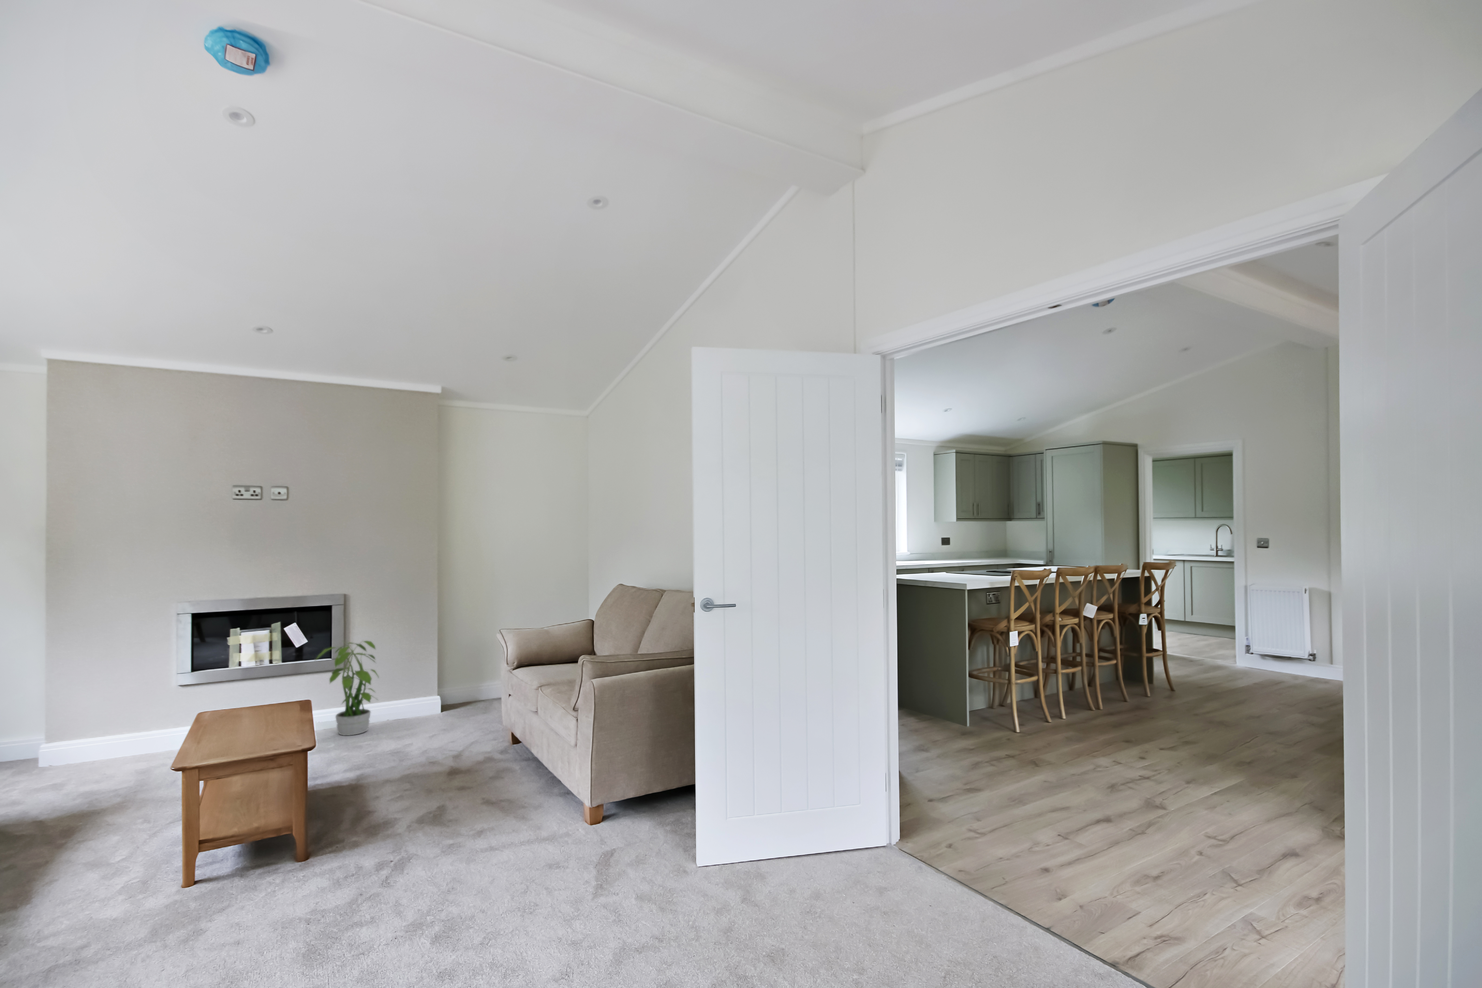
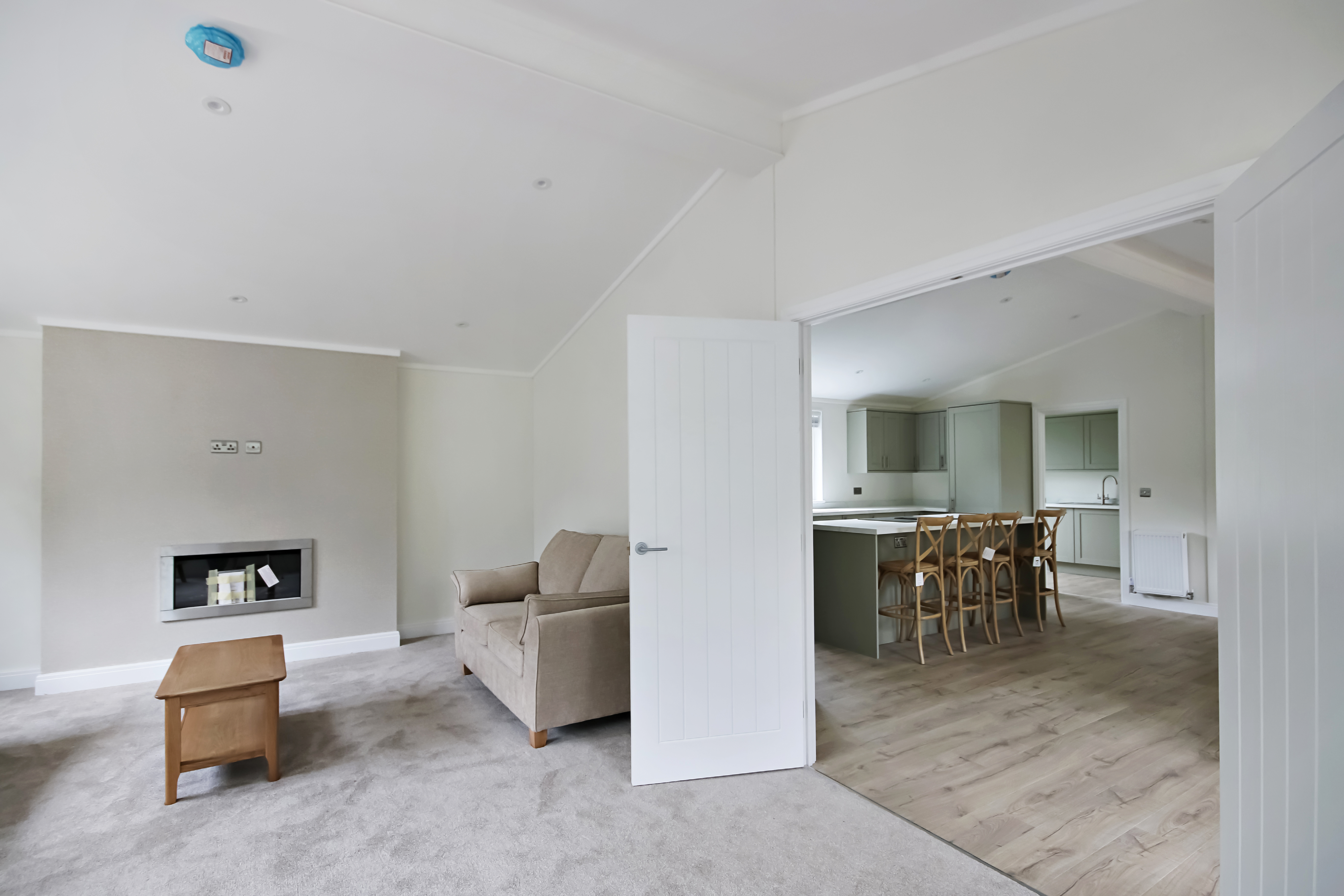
- potted plant (346, 687)
